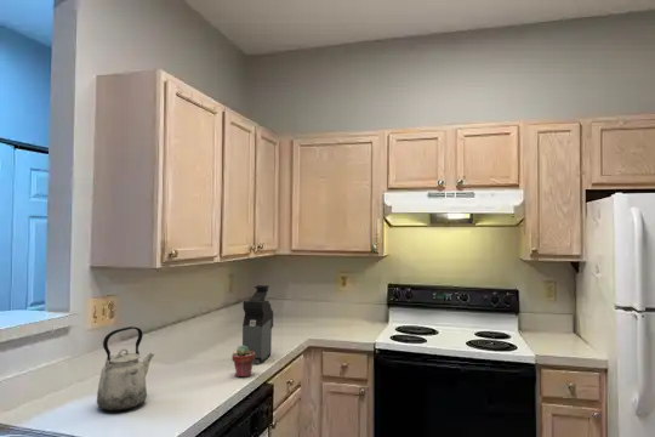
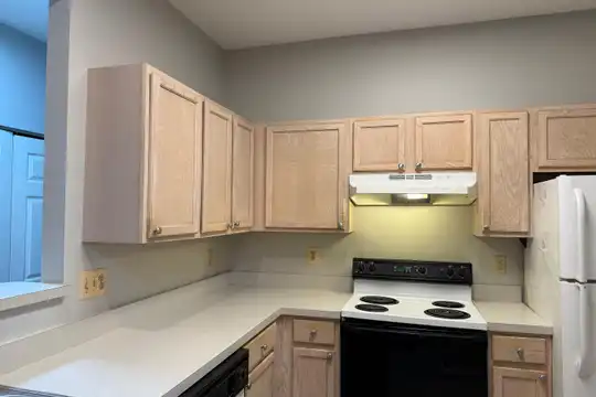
- coffee maker (258, 323)
- potted succulent (243, 359)
- kettle (130, 364)
